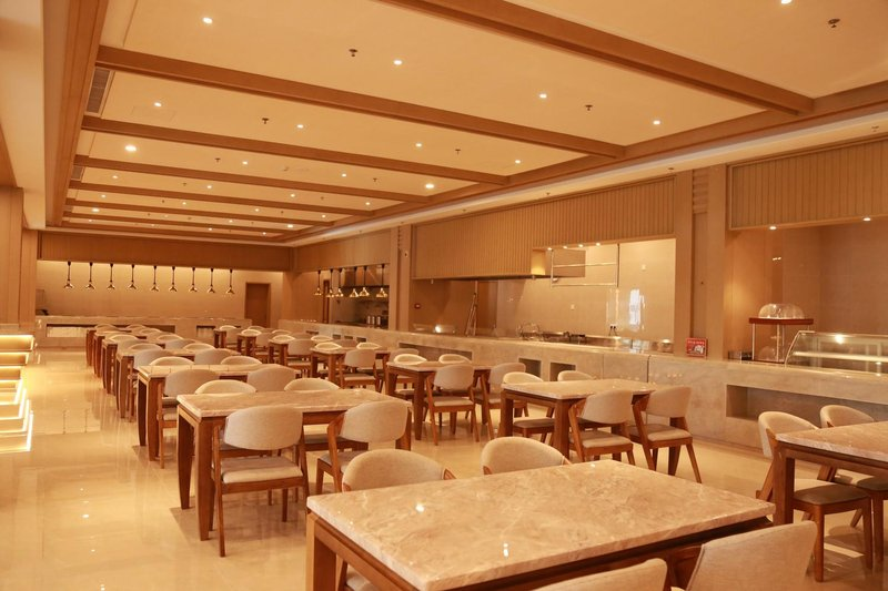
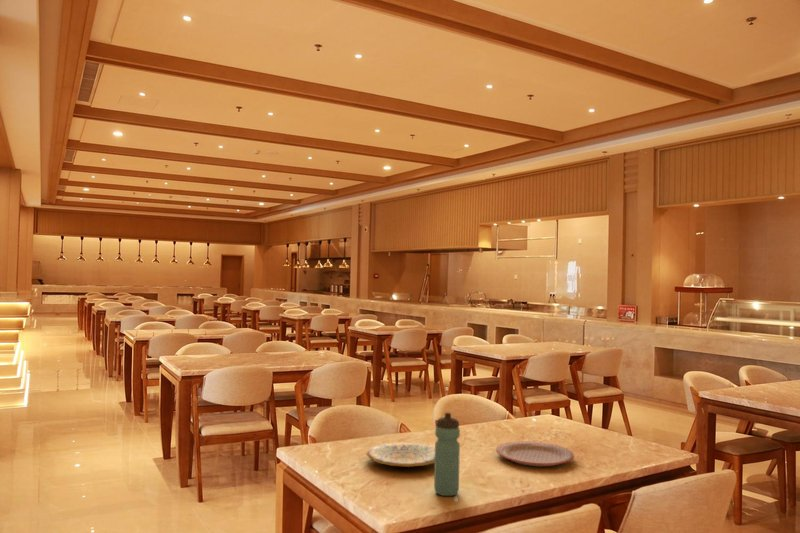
+ water bottle (447, 452)
+ plate (404, 457)
+ plate (534, 454)
